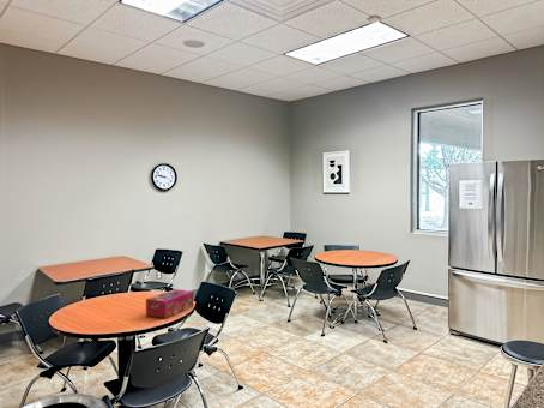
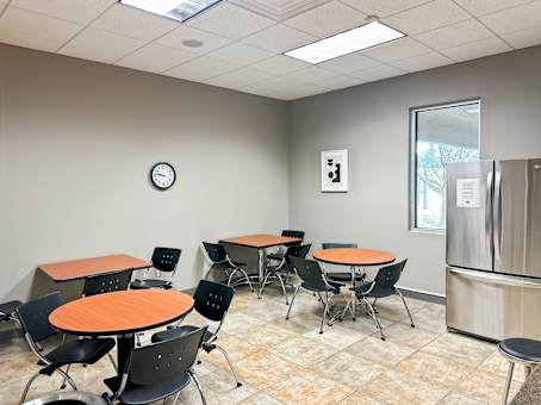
- tissue box (170, 302)
